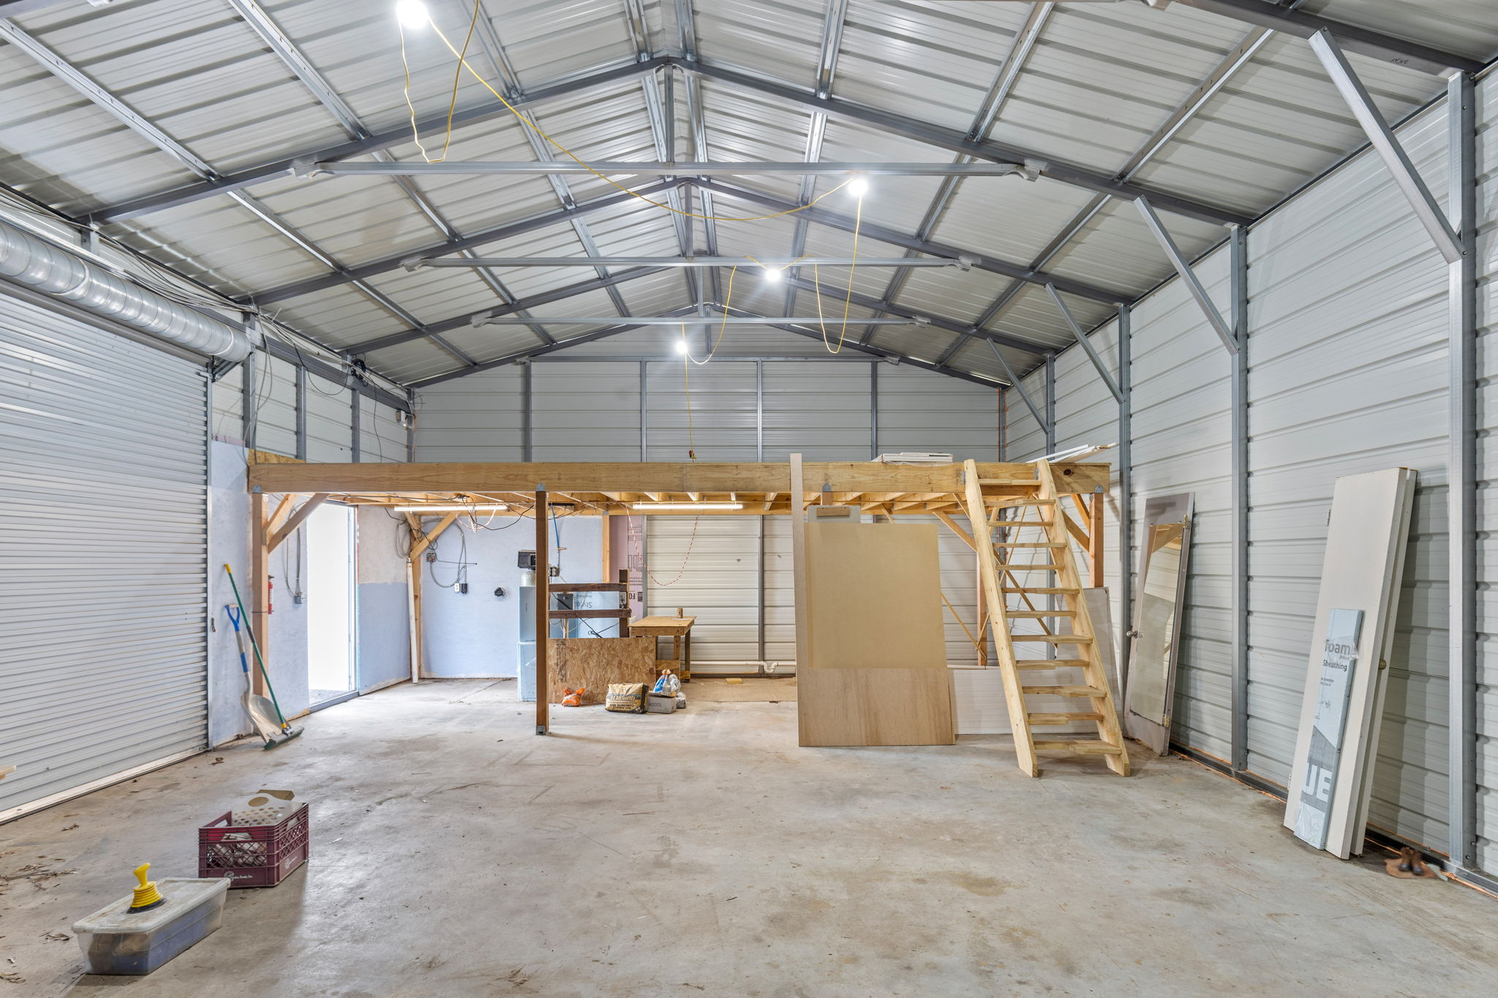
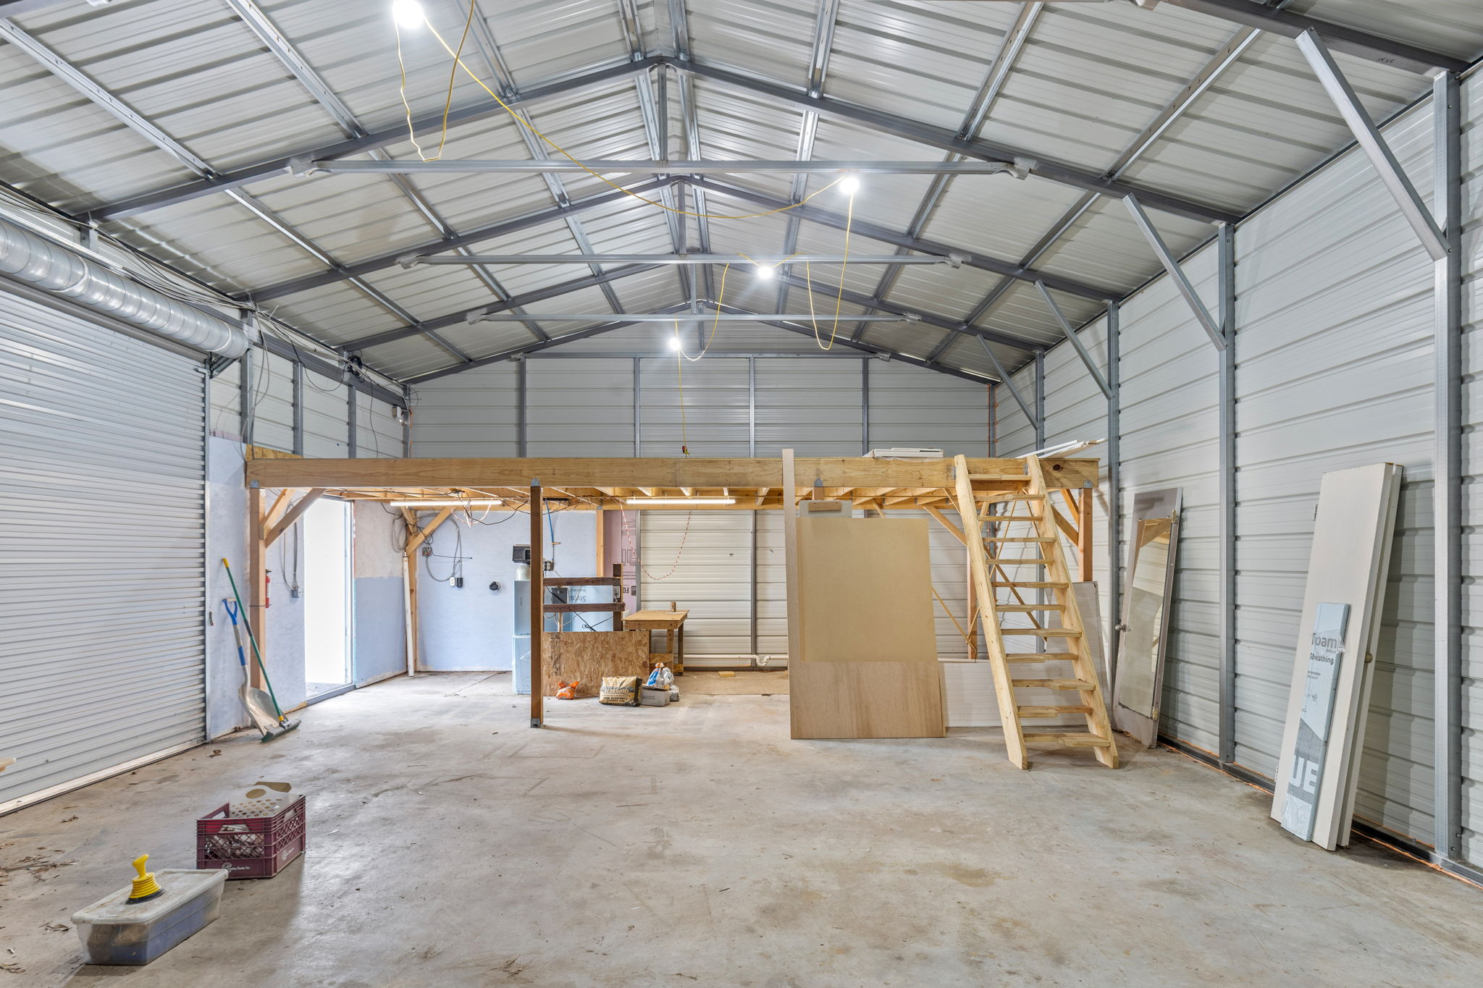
- boots (1413, 862)
